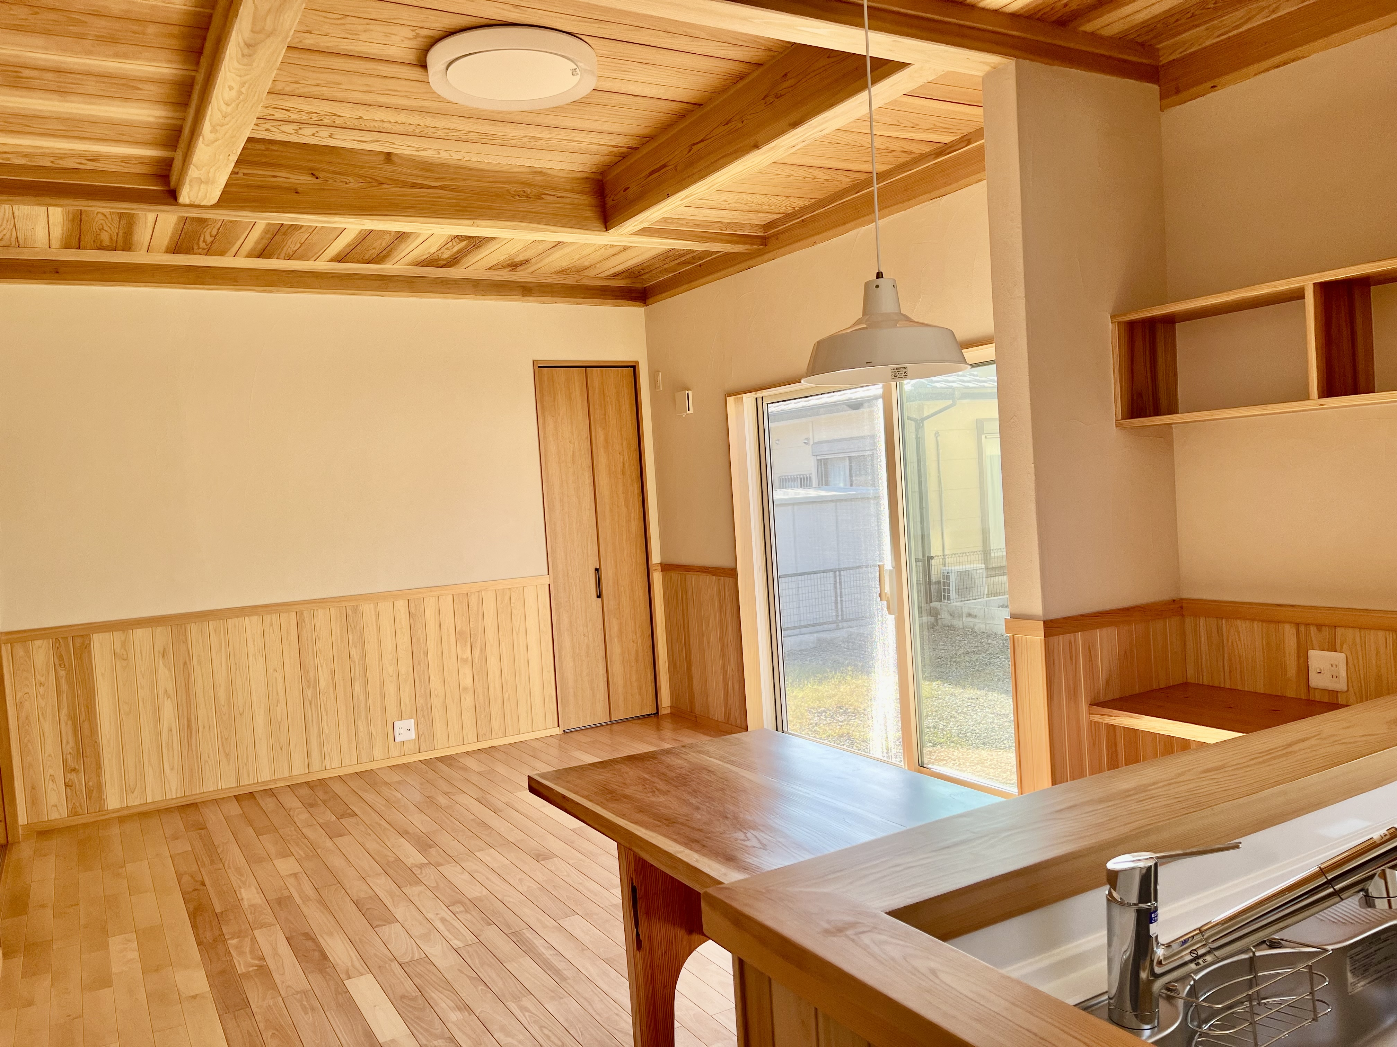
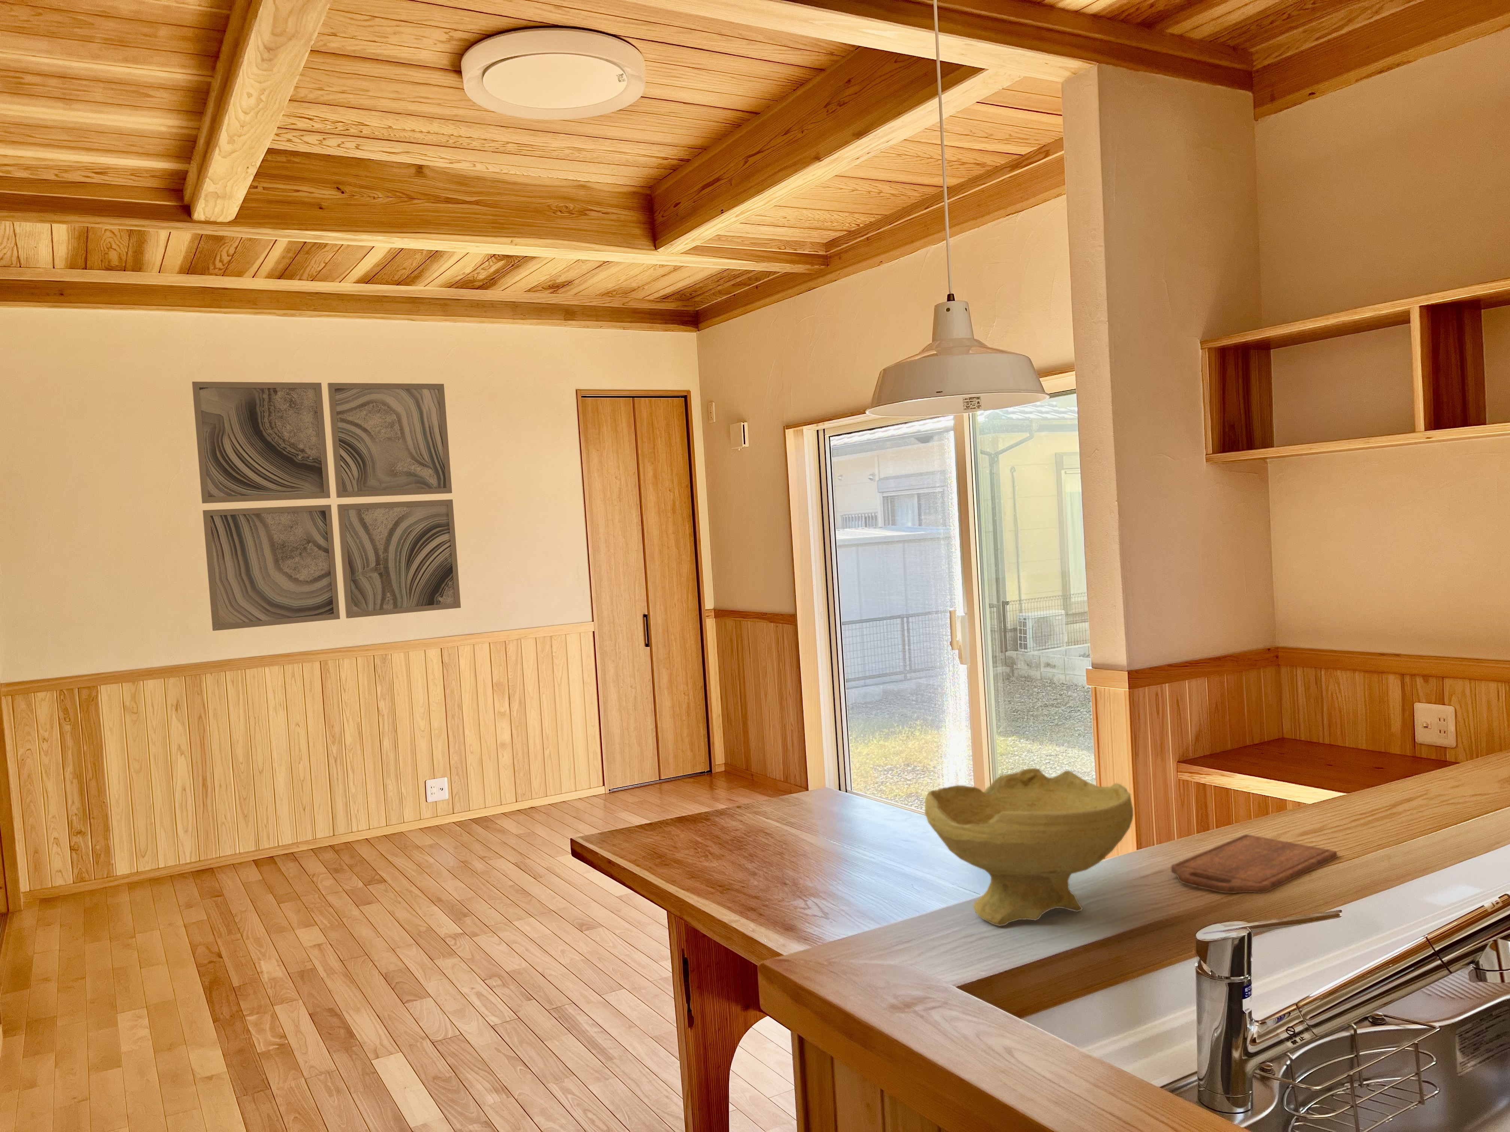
+ wall art (331, 504)
+ bowl (1030, 849)
+ cutting board (1248, 864)
